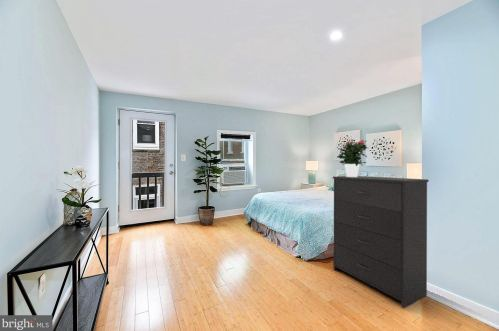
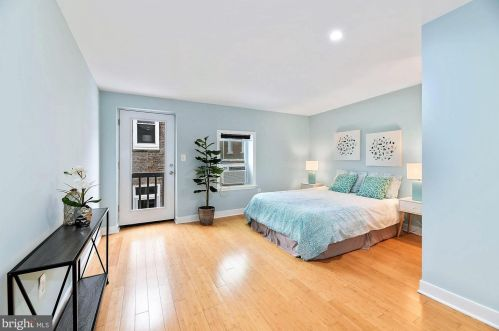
- potted flower (353, 158)
- dresser (374, 229)
